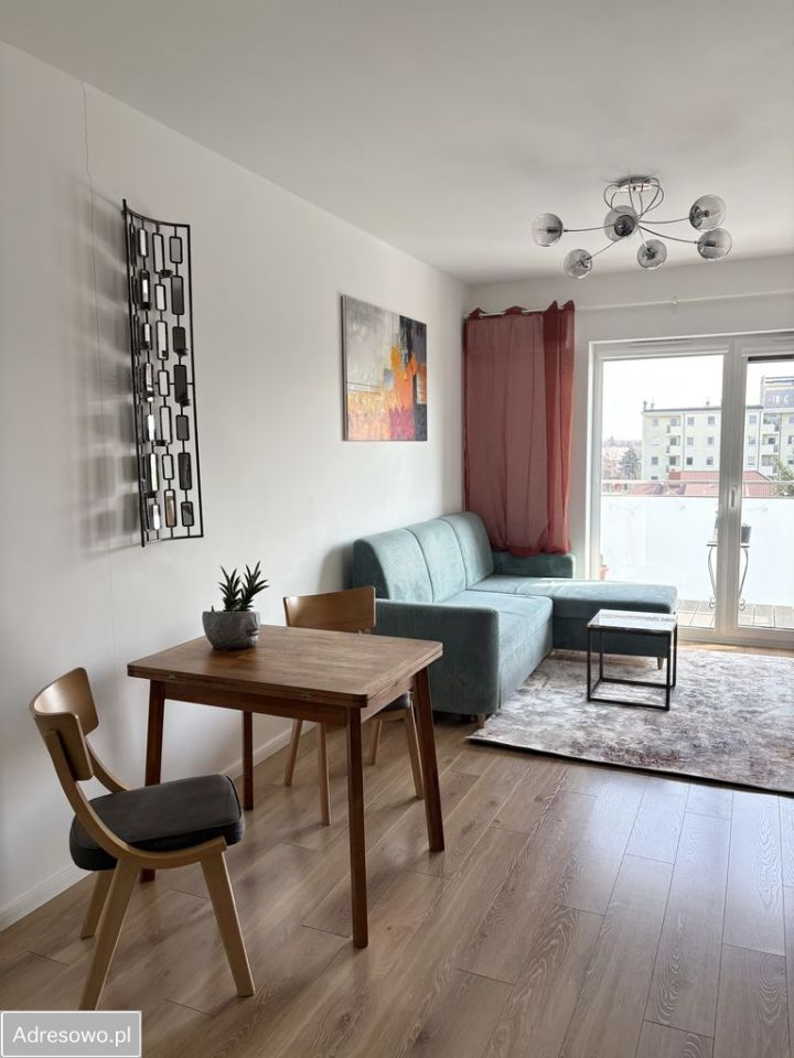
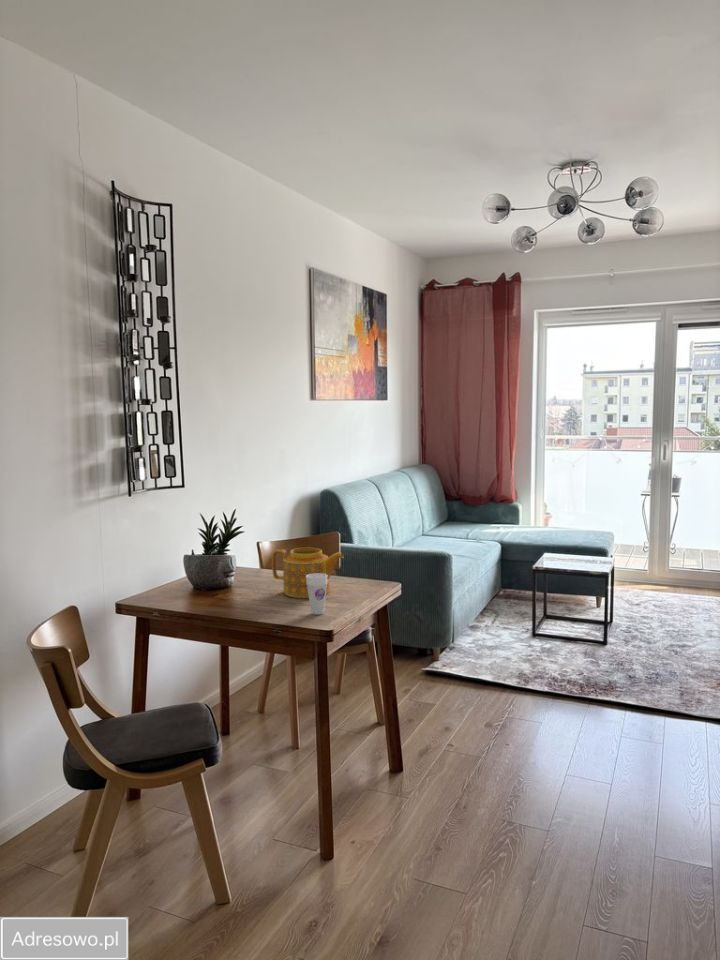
+ cup (317, 594)
+ teapot (308, 571)
